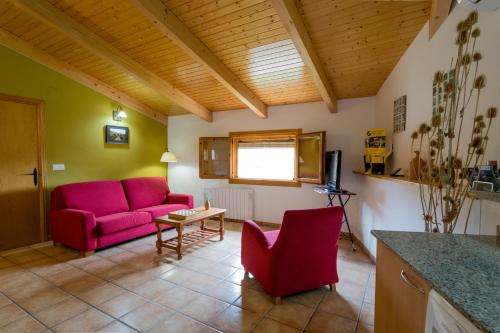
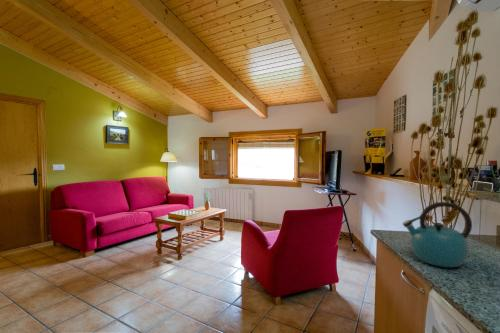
+ kettle (435, 231)
